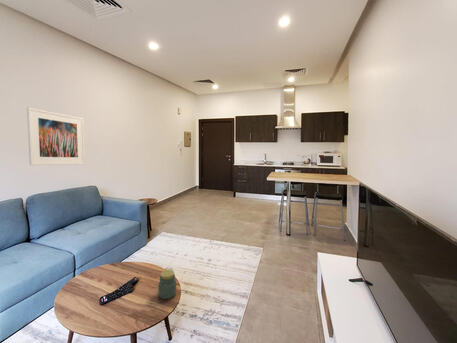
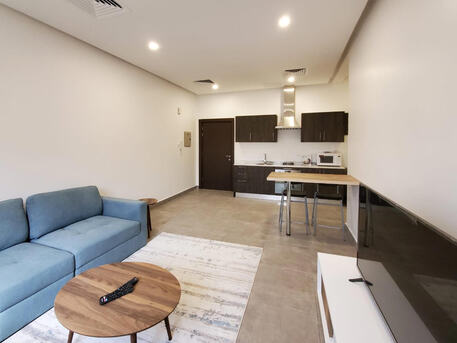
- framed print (59, 139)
- jar (167, 283)
